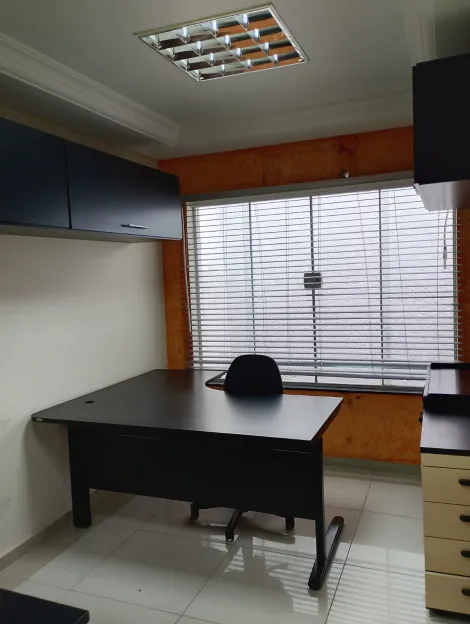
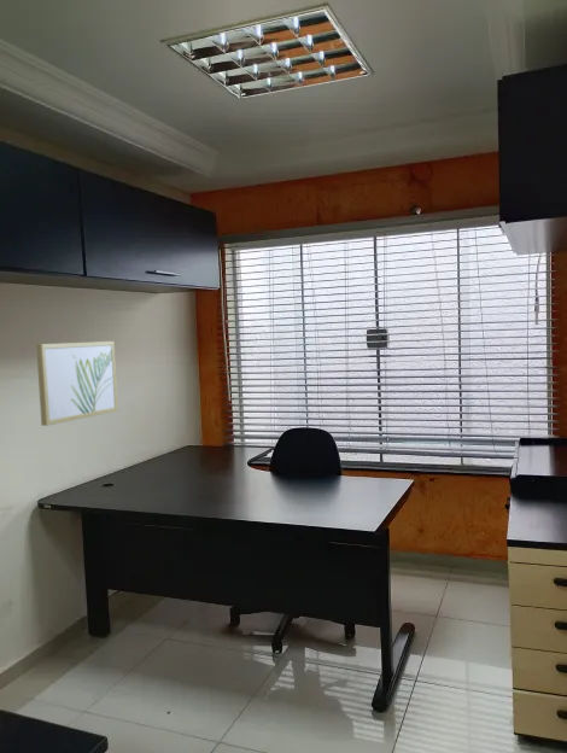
+ wall art (80, 380)
